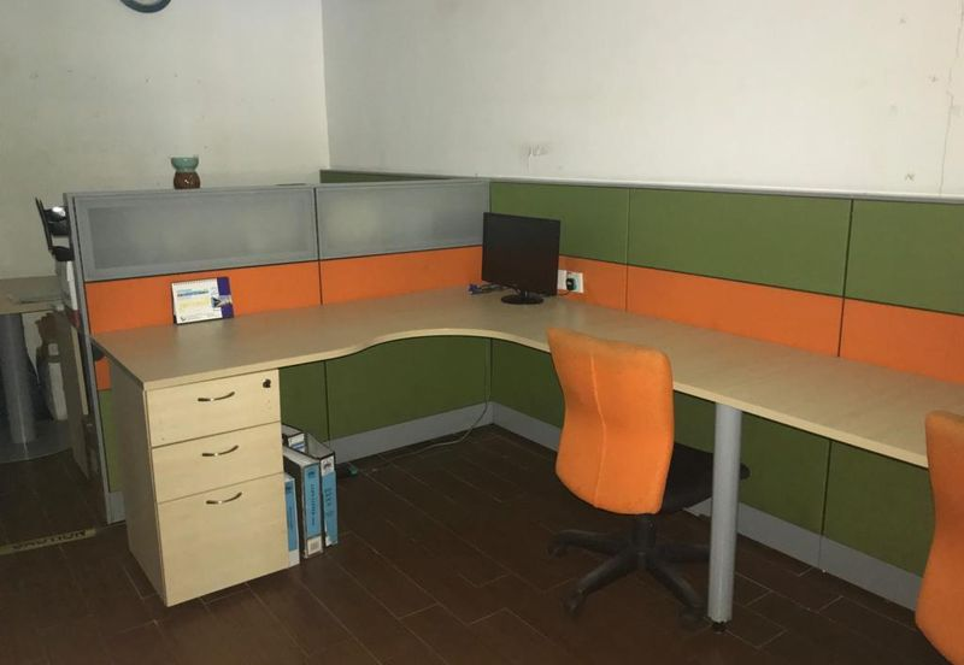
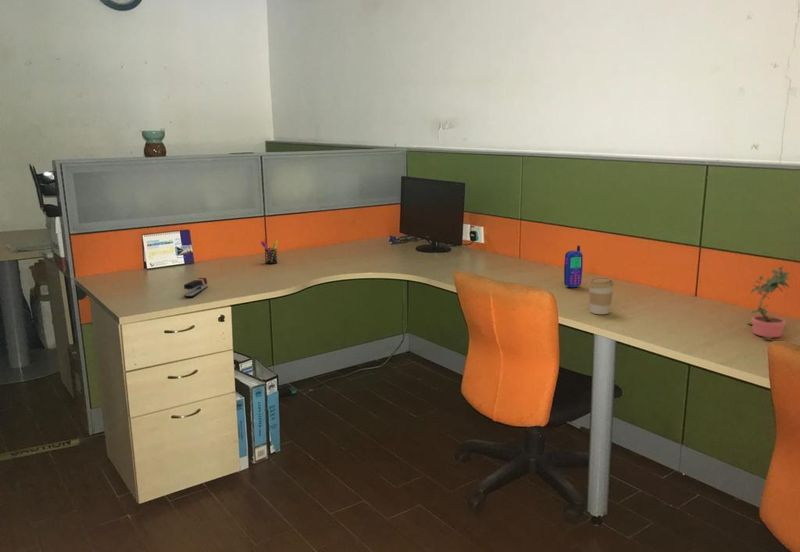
+ pen holder (270, 250)
+ potted plant (767, 297)
+ coffee cup (600, 295)
+ stapler (196, 286)
+ cellular telephone (573, 266)
